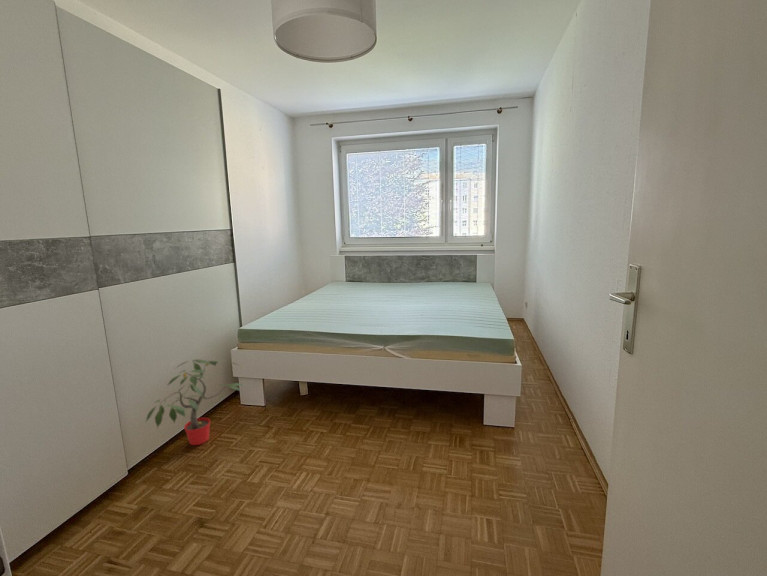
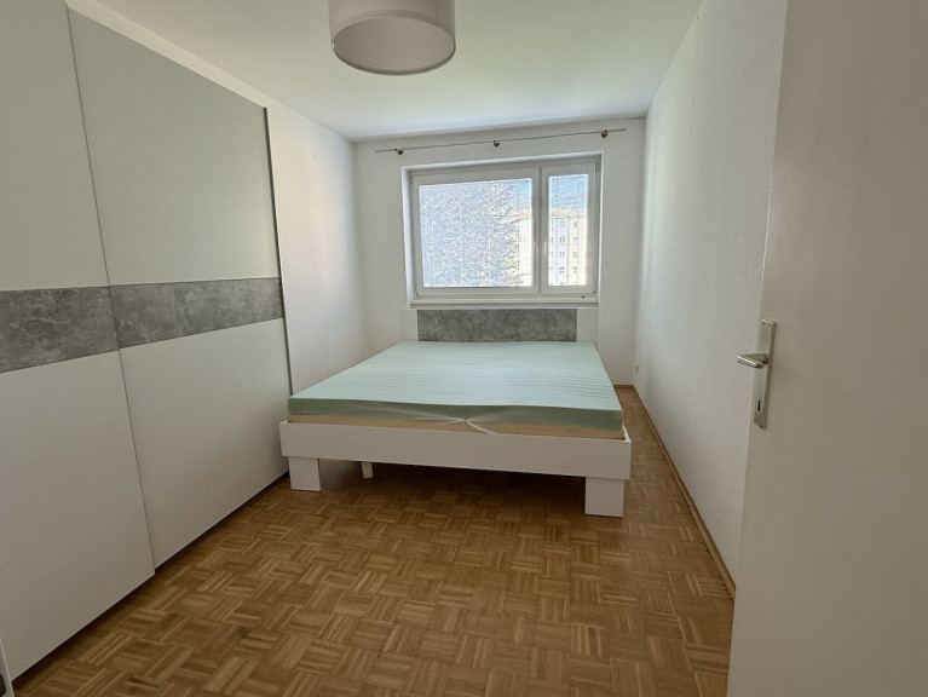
- potted plant (200, 401)
